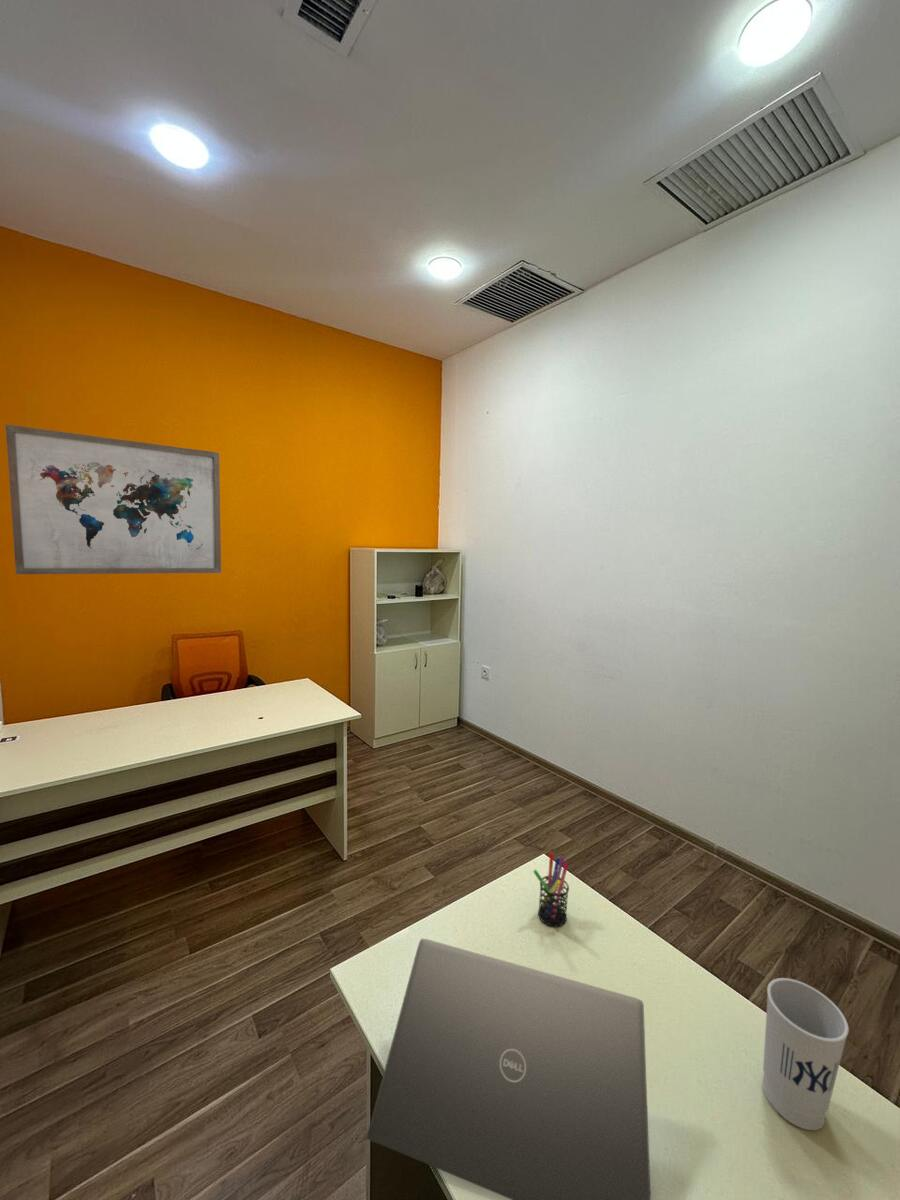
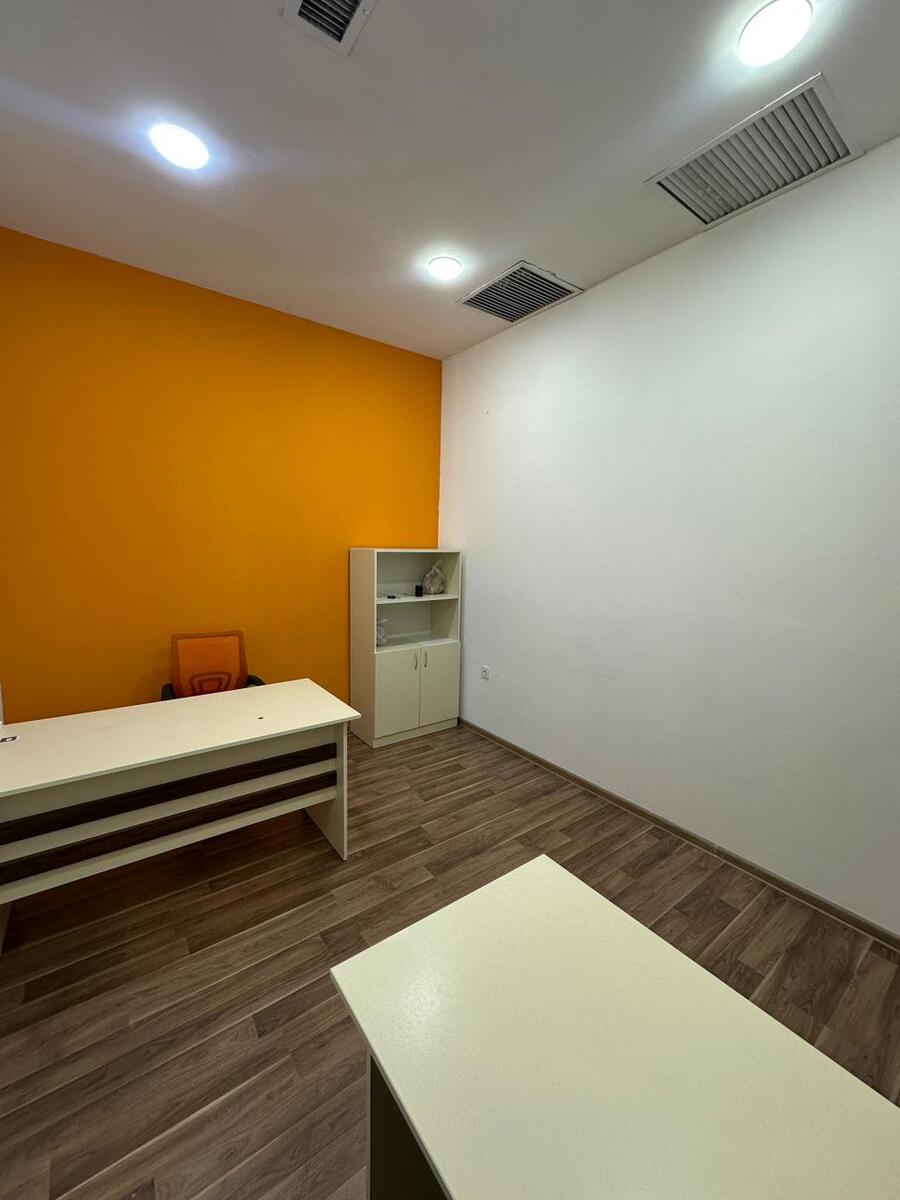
- pen holder (550, 887)
- laptop (515, 1051)
- cup (799, 1054)
- wall art (126, 508)
